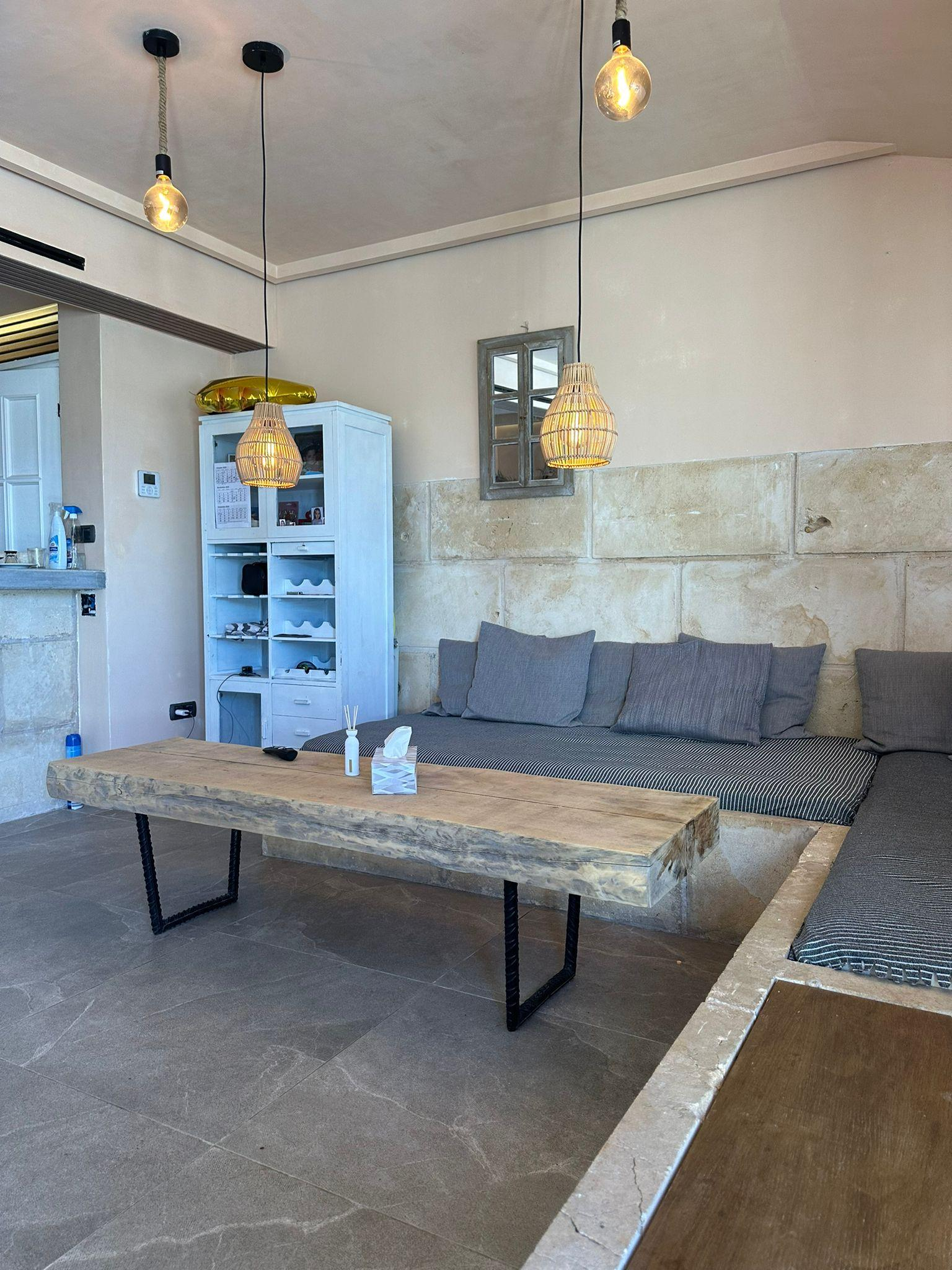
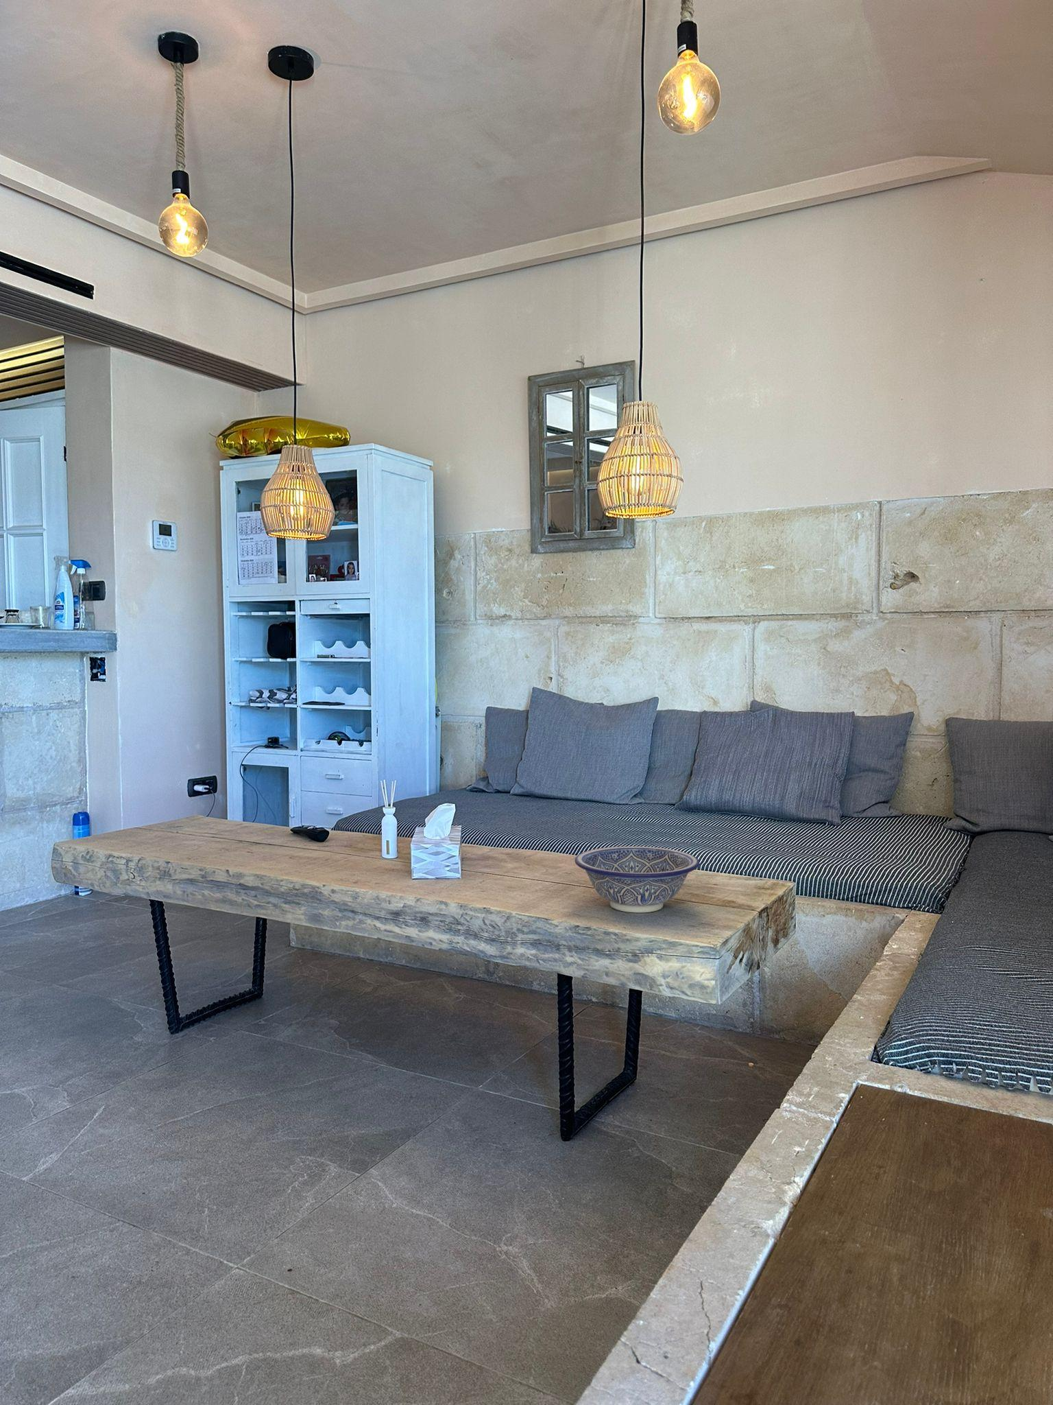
+ decorative bowl (636, 882)
